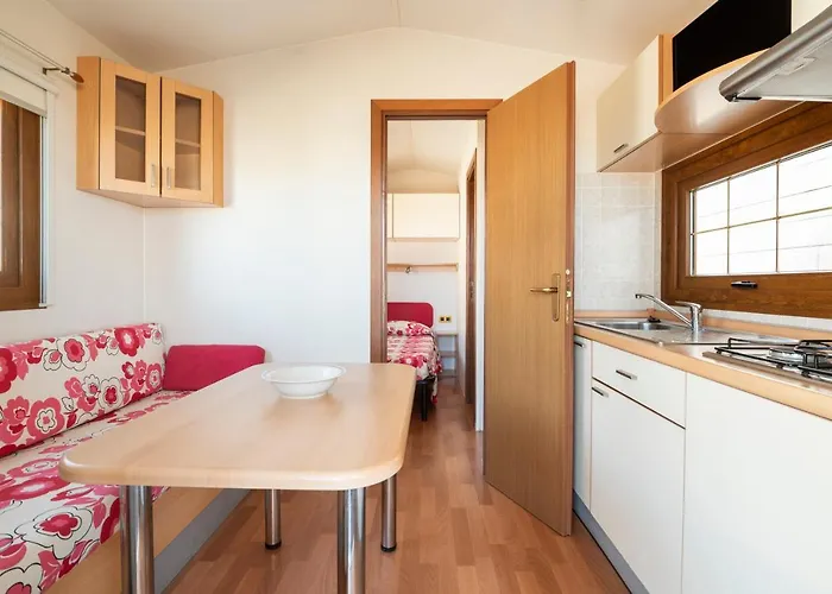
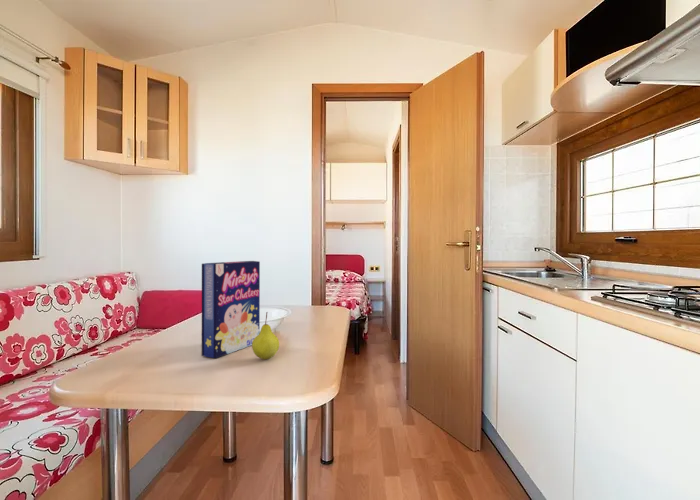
+ cereal box (232, 305)
+ fruit (265, 335)
